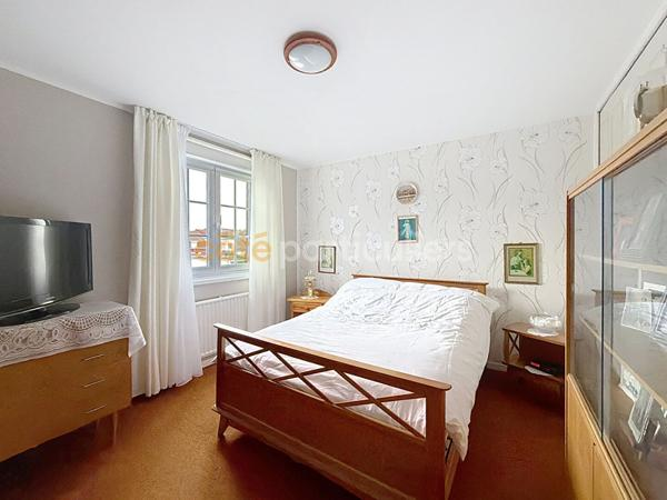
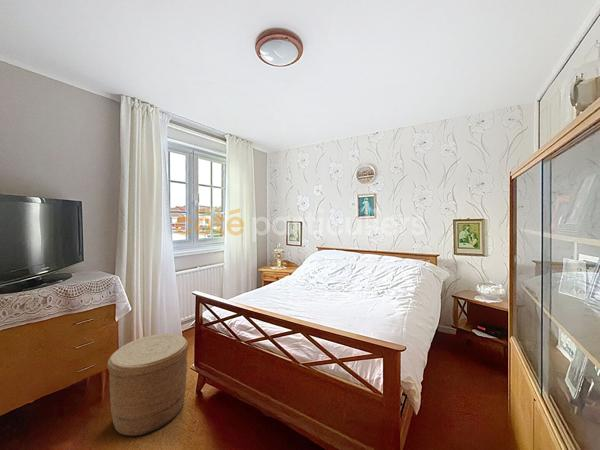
+ woven basket (151, 379)
